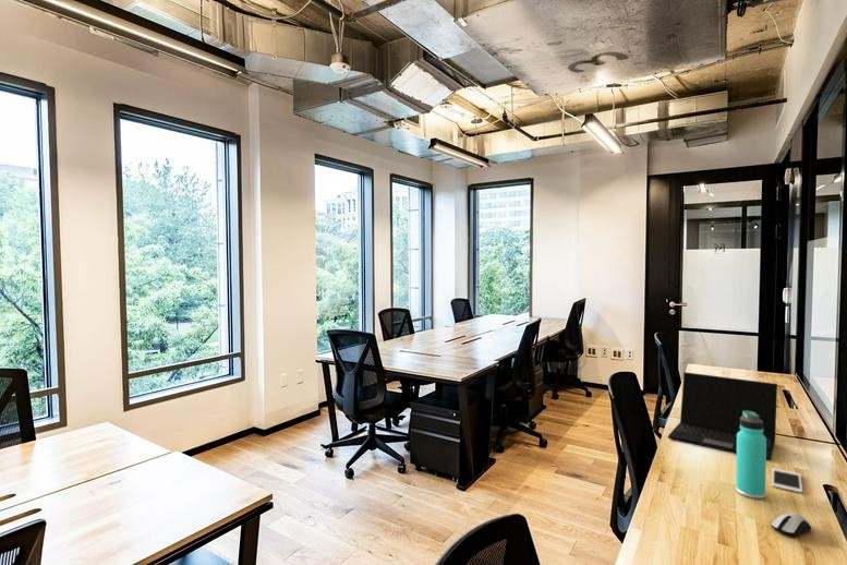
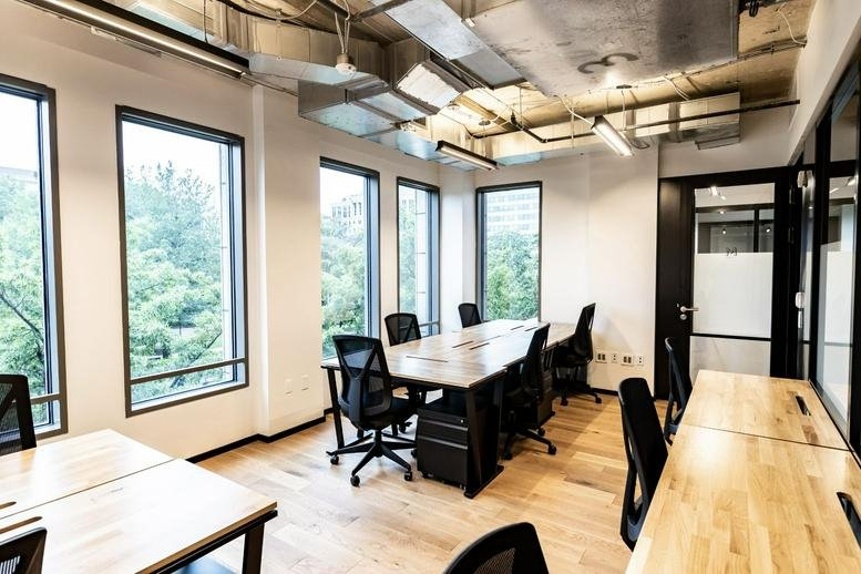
- laptop (722, 411)
- cell phone (786, 479)
- computer mouse (791, 522)
- thermos bottle (751, 453)
